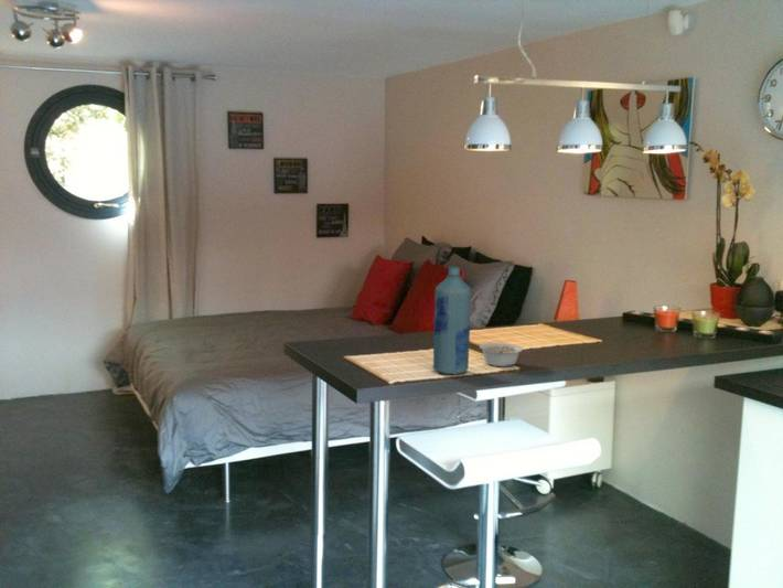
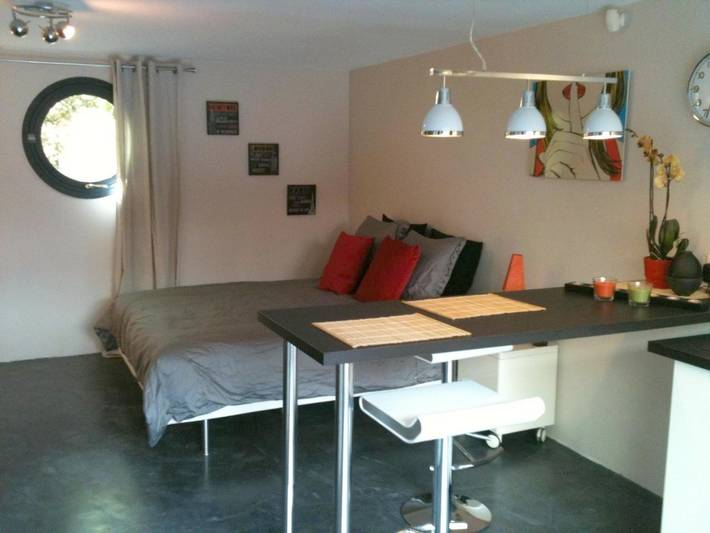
- bottle (451, 319)
- legume (501, 354)
